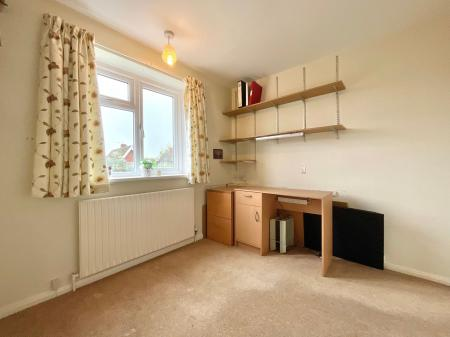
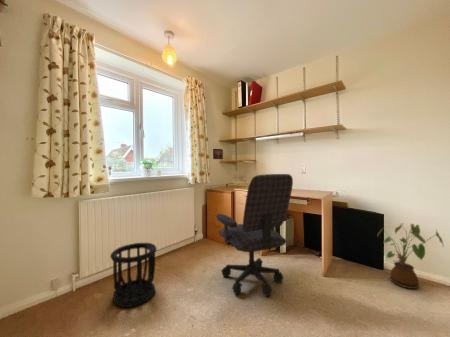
+ office chair (252, 228)
+ wastebasket (137, 272)
+ house plant (407, 256)
